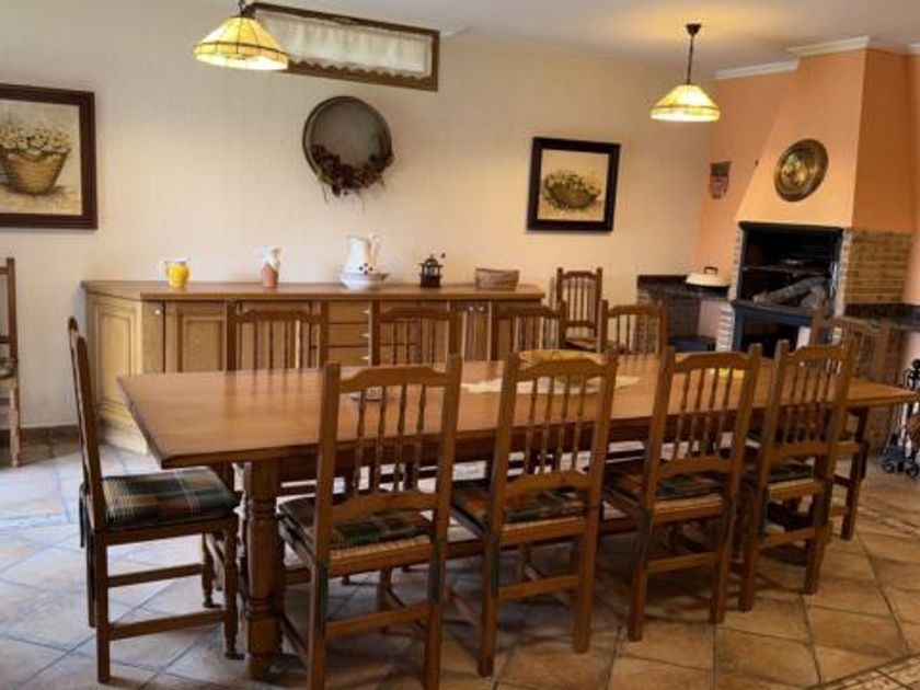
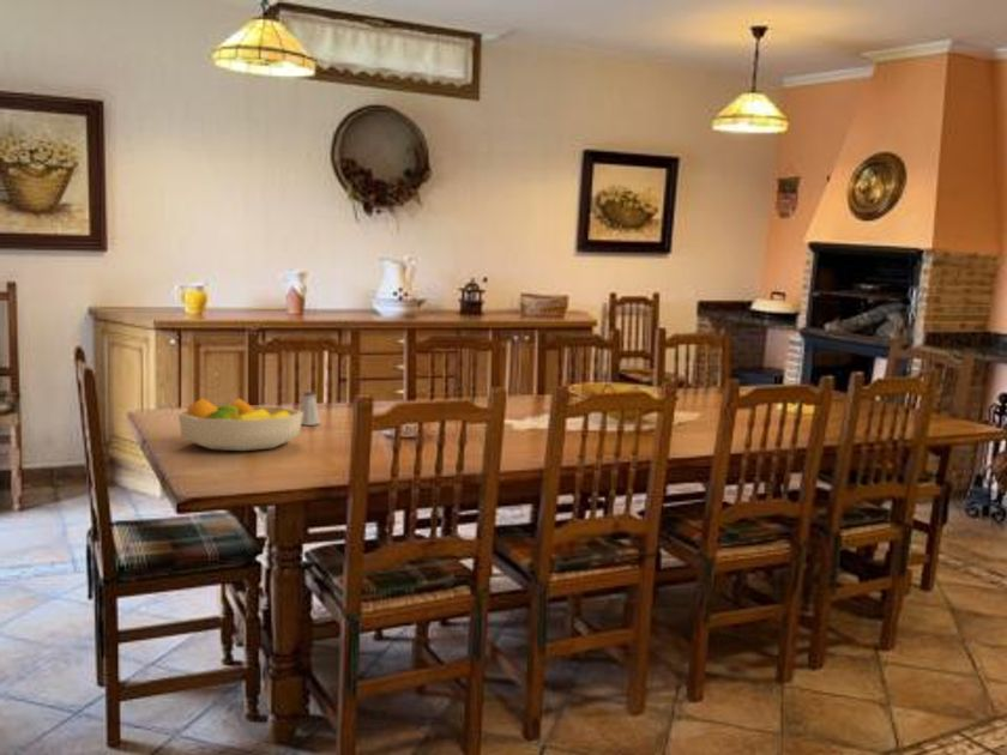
+ fruit bowl (241, 421)
+ saltshaker (308, 407)
